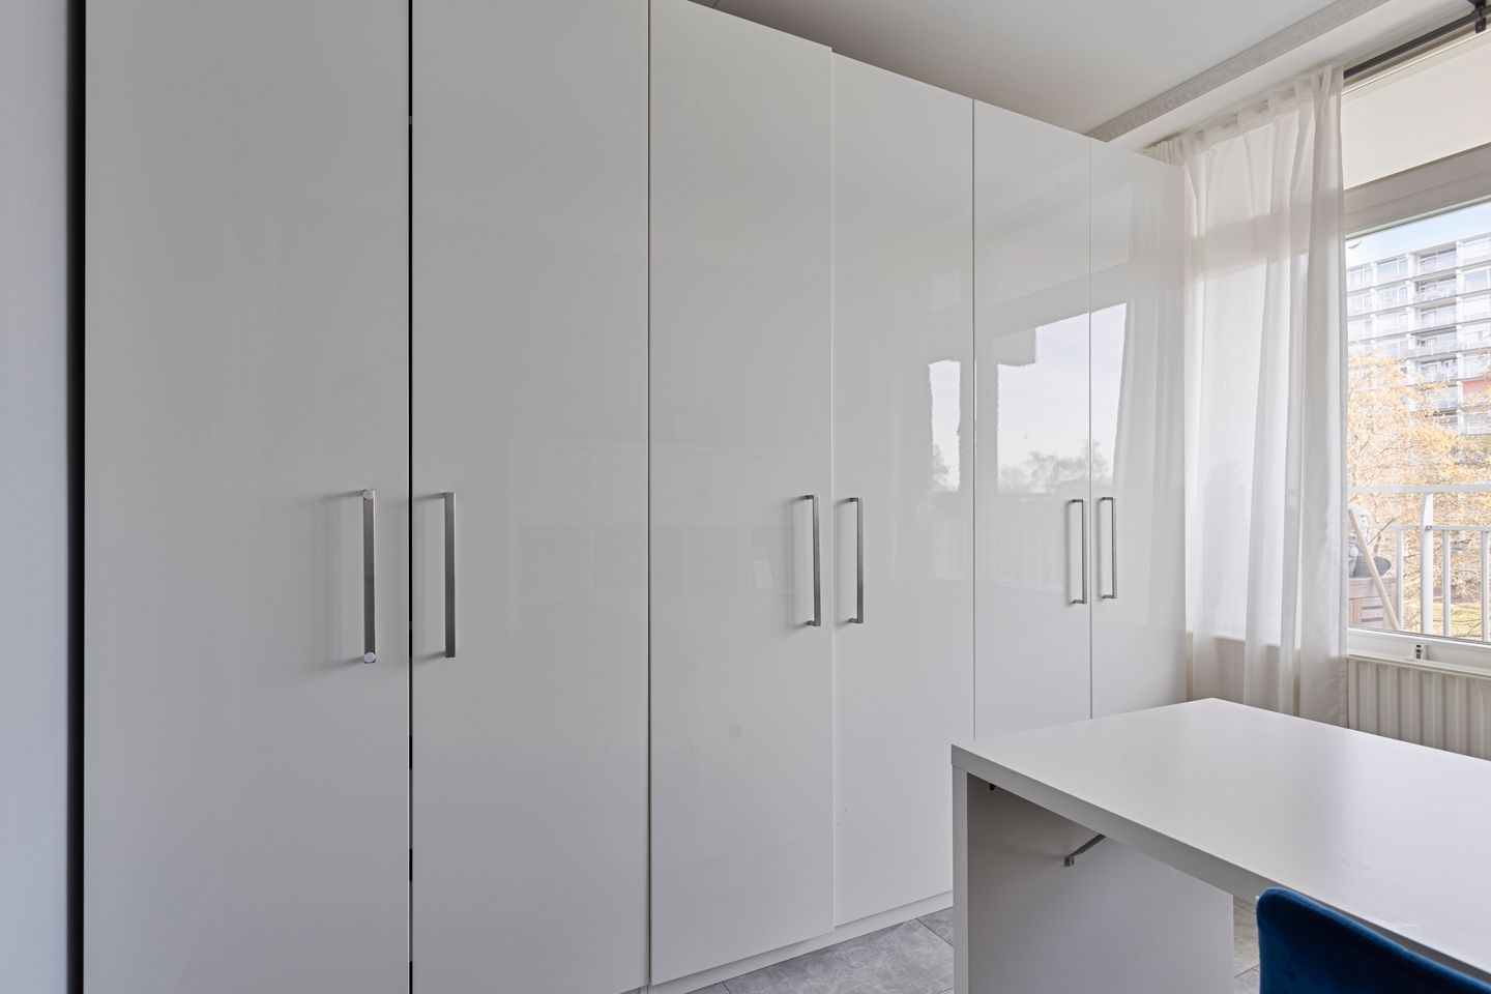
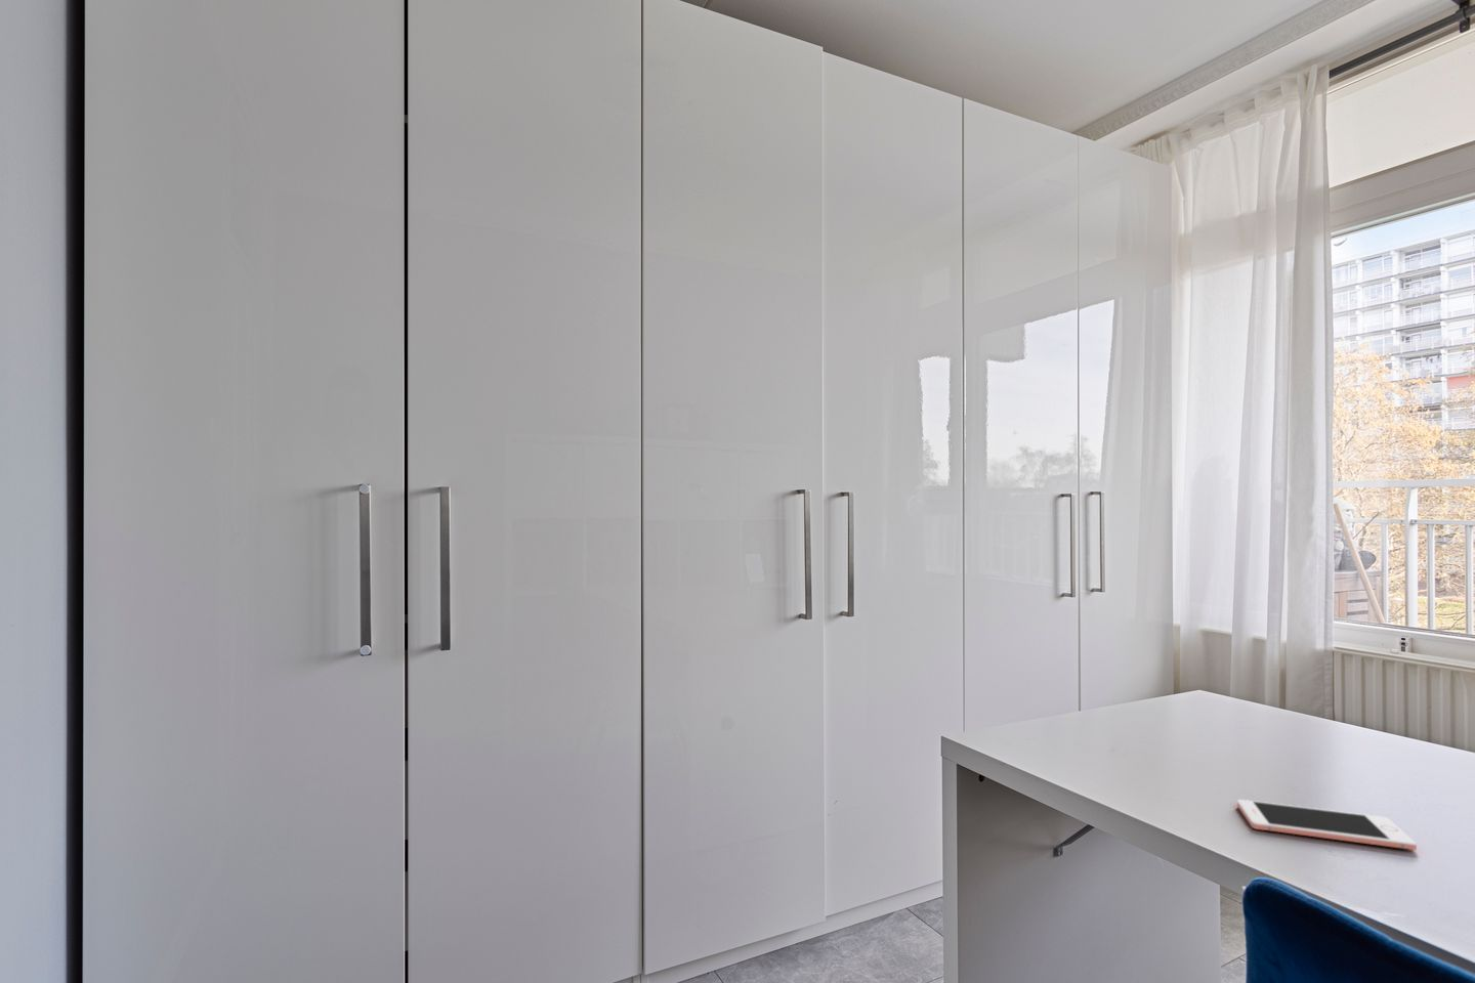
+ cell phone (1320, 823)
